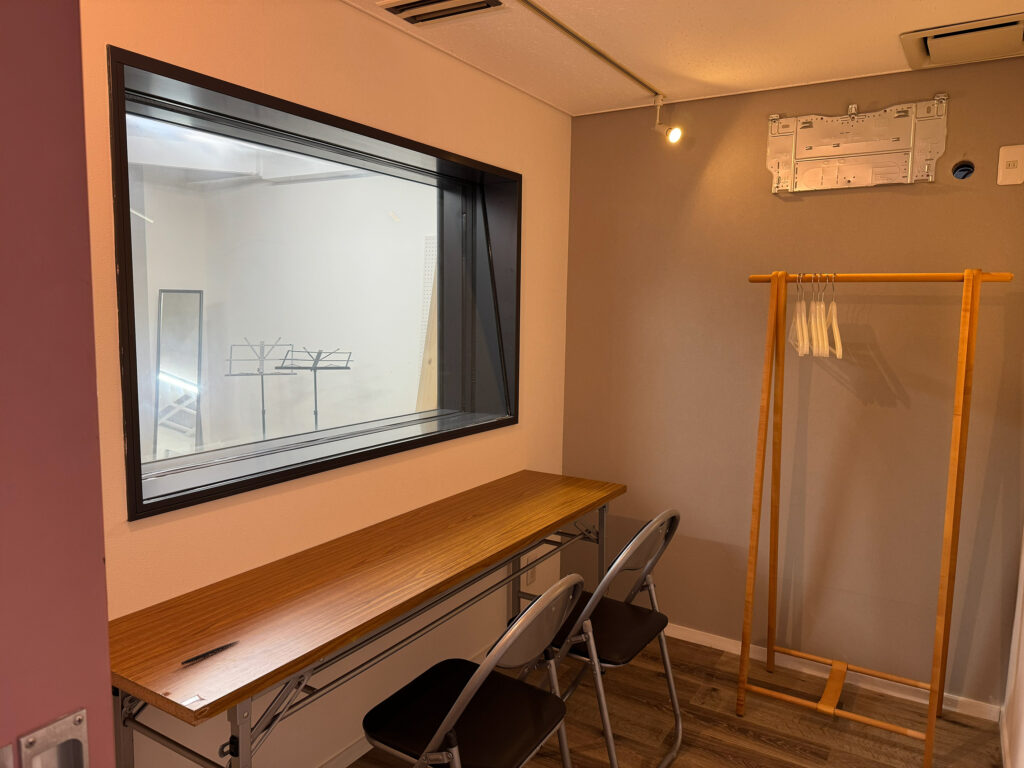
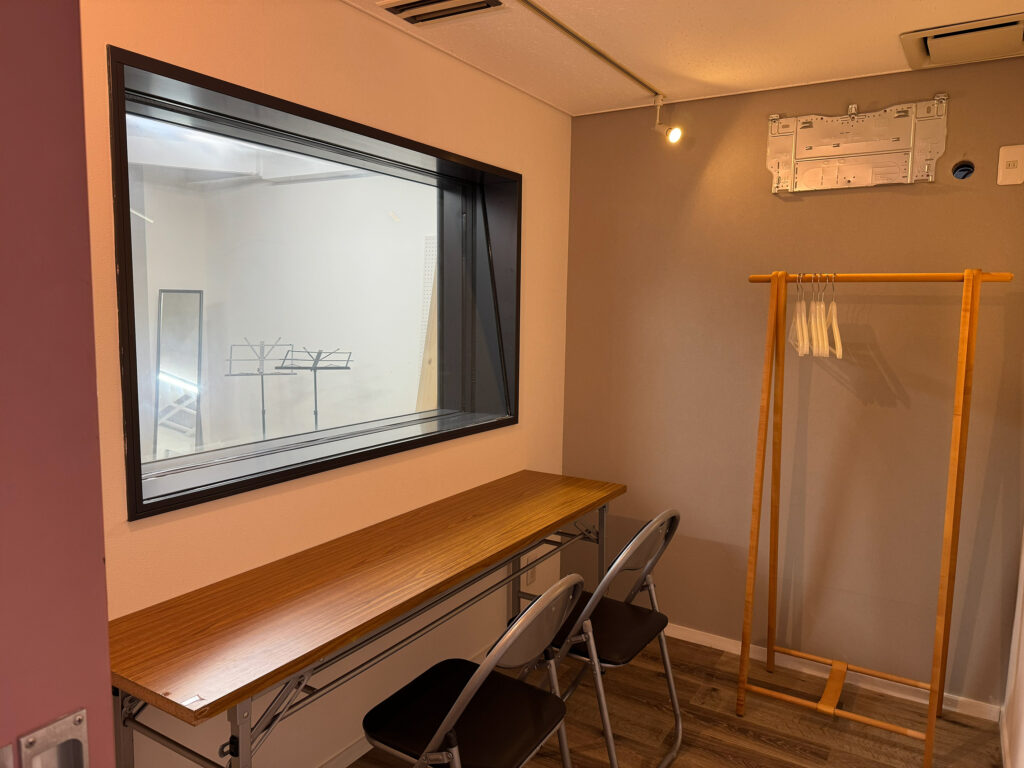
- pen (212, 651)
